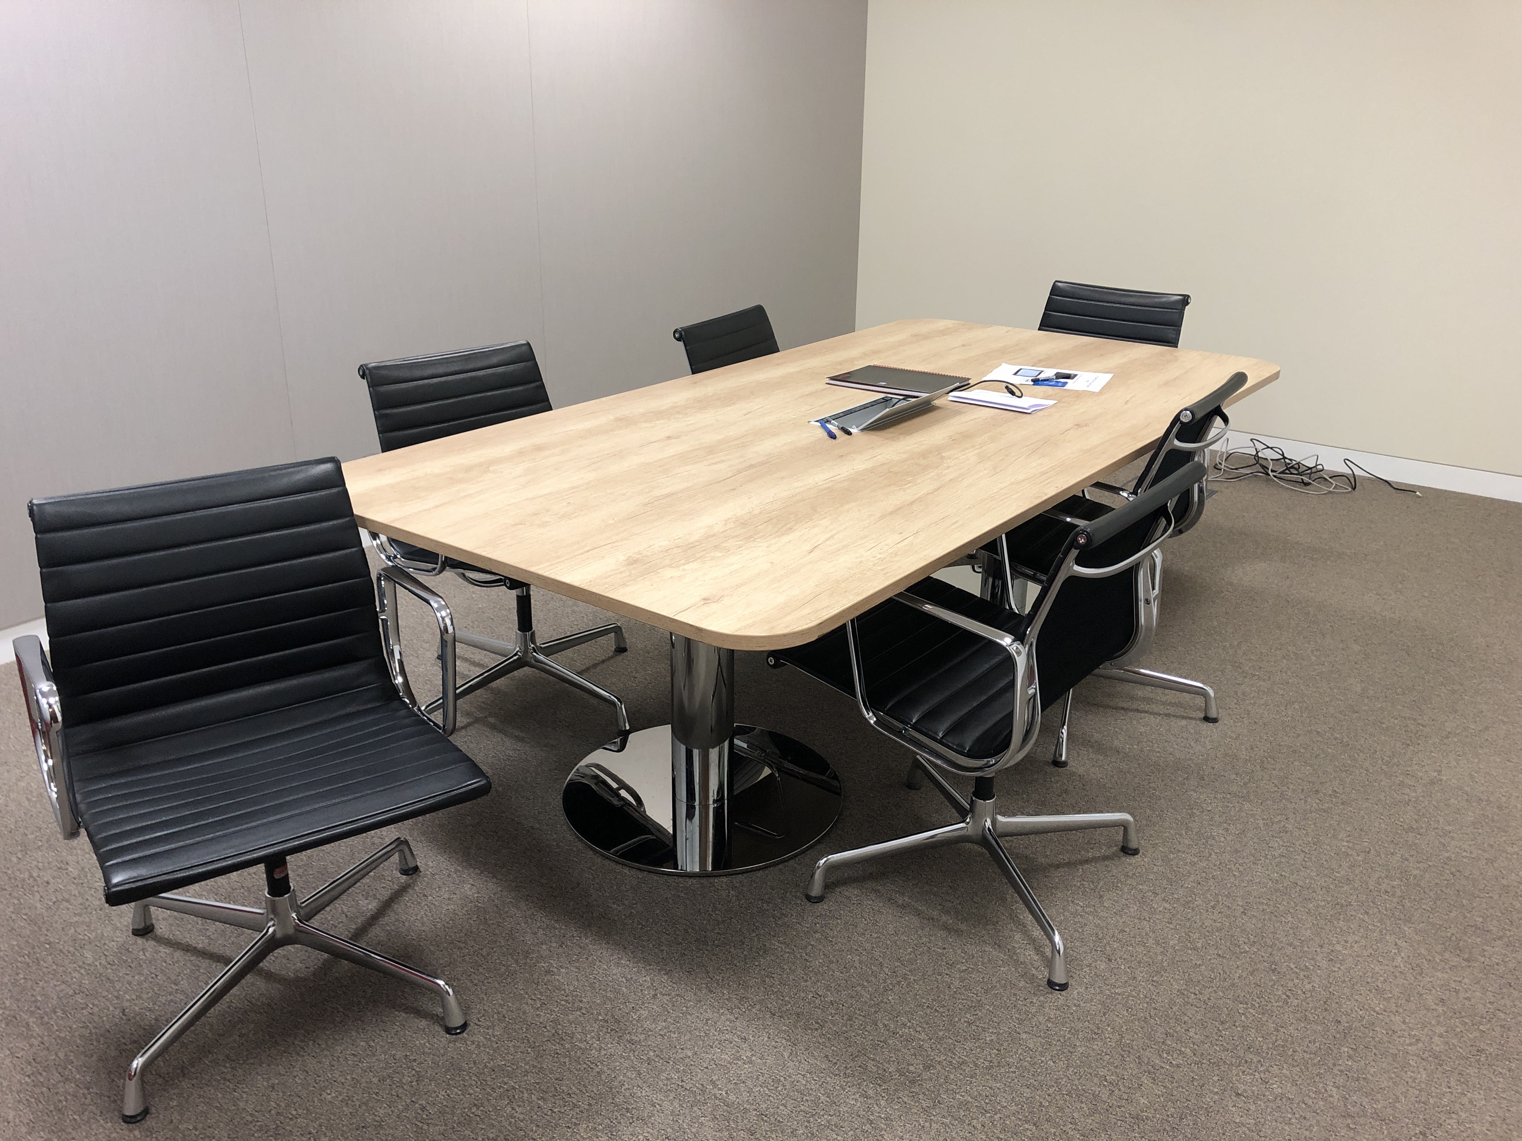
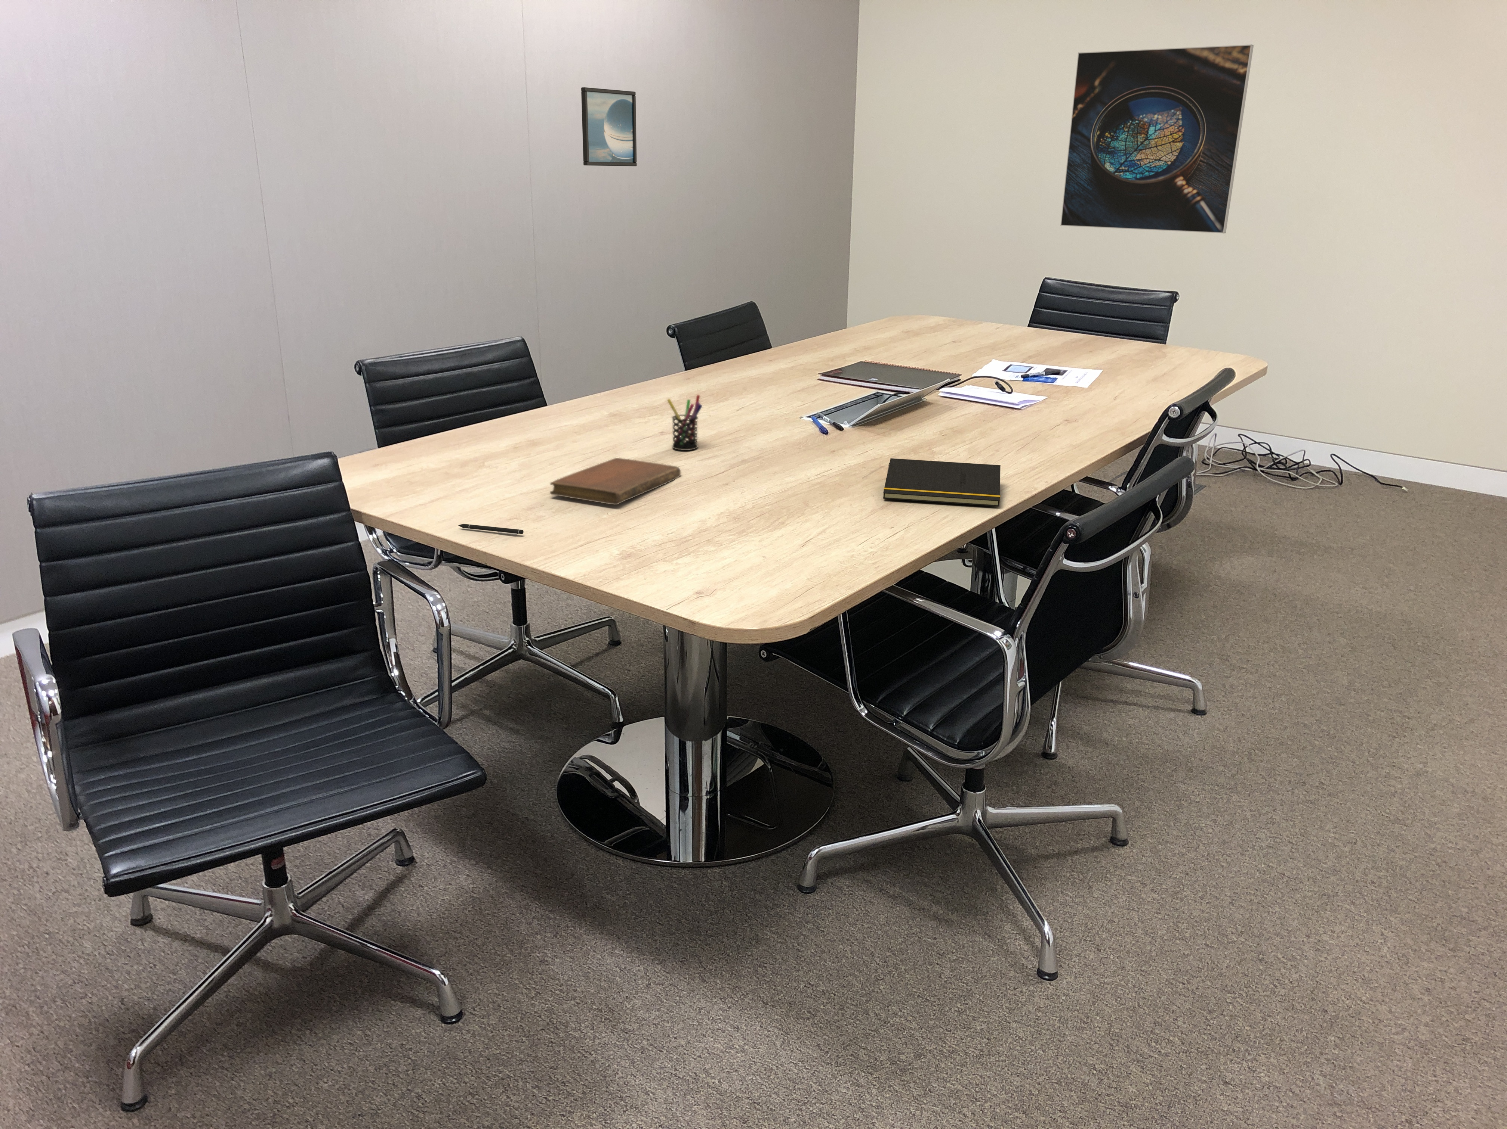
+ pen holder (687, 420)
+ notepad (942, 481)
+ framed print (1151, 141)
+ pen (490, 528)
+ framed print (610, 128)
+ notebook (617, 480)
